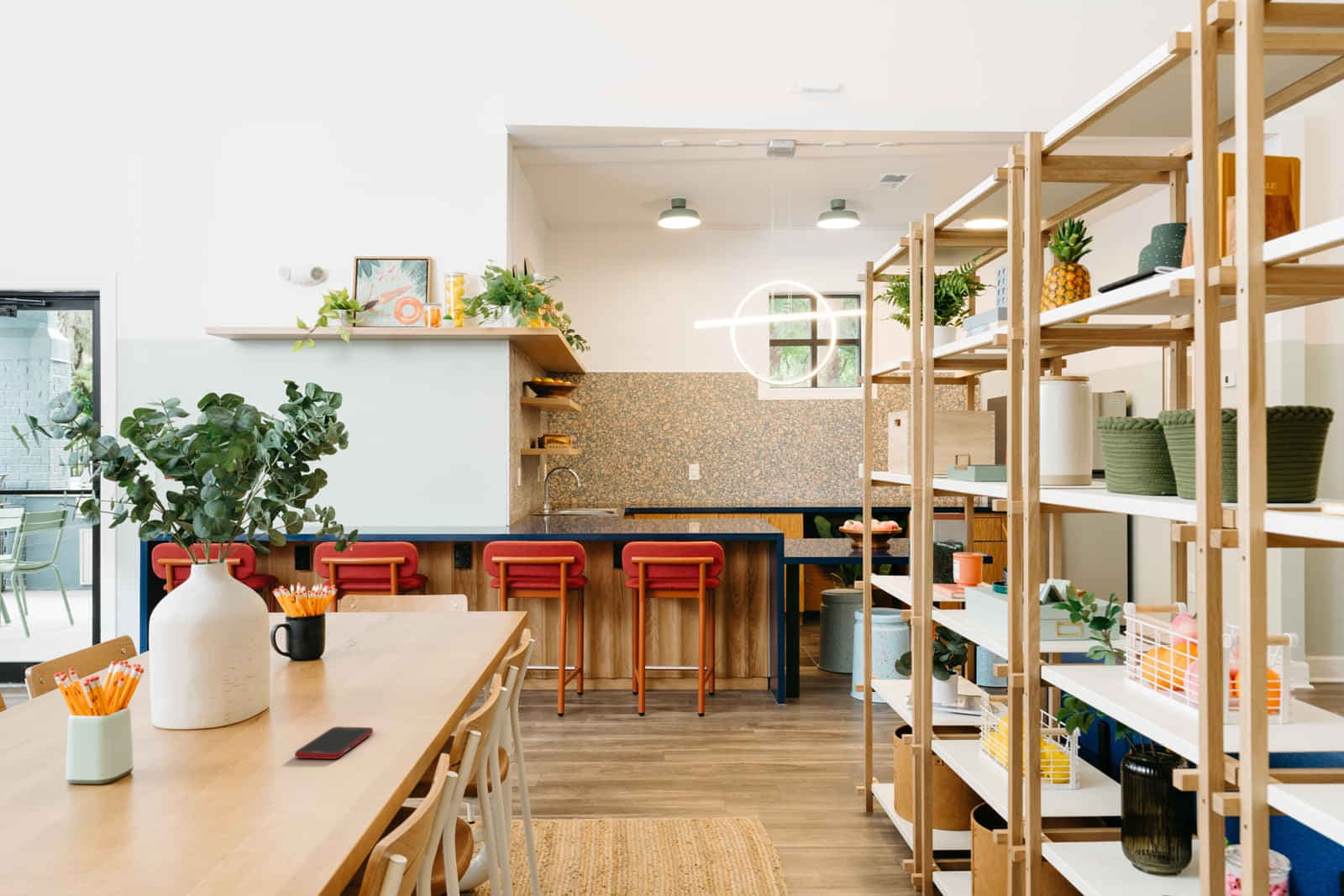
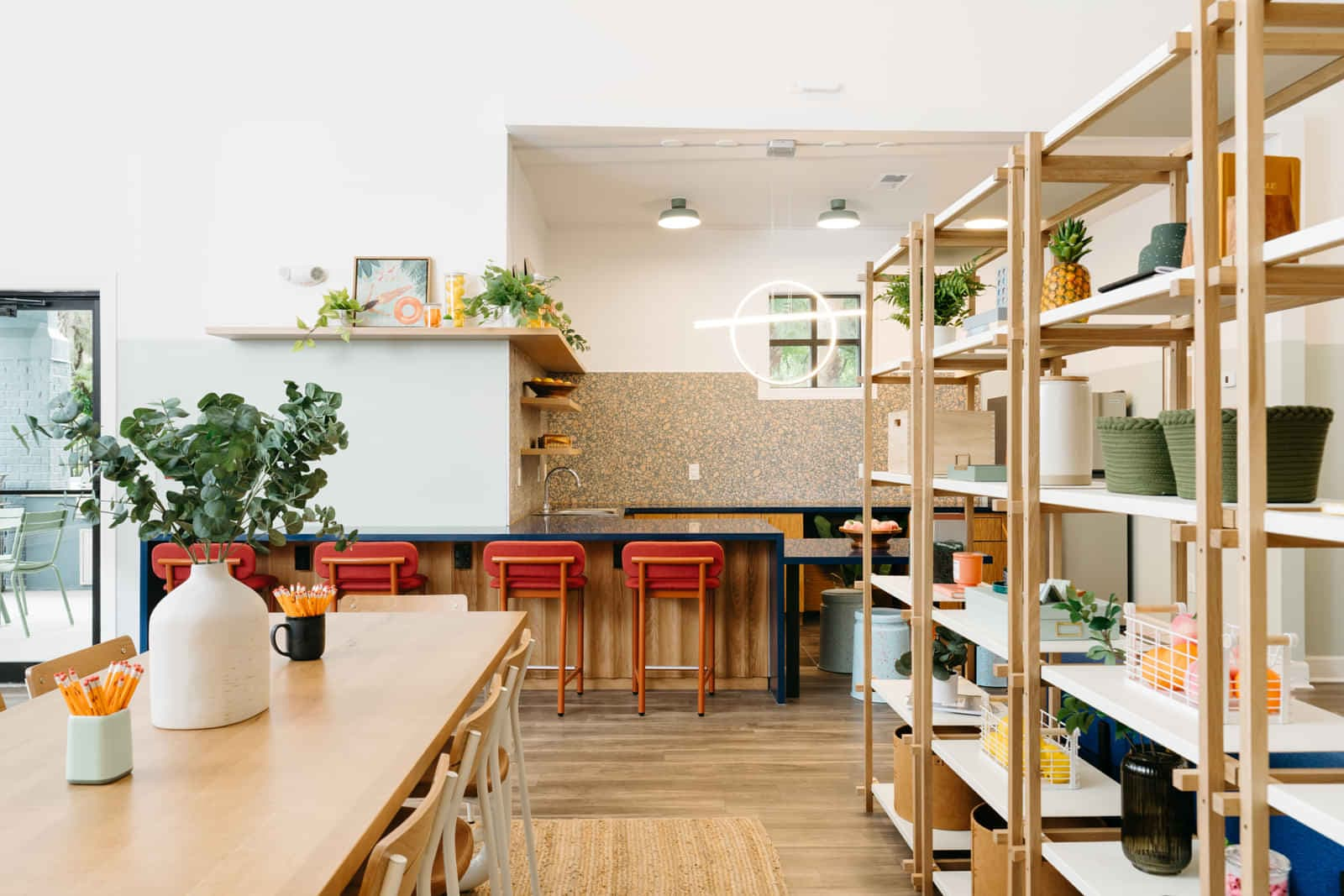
- cell phone (335, 742)
